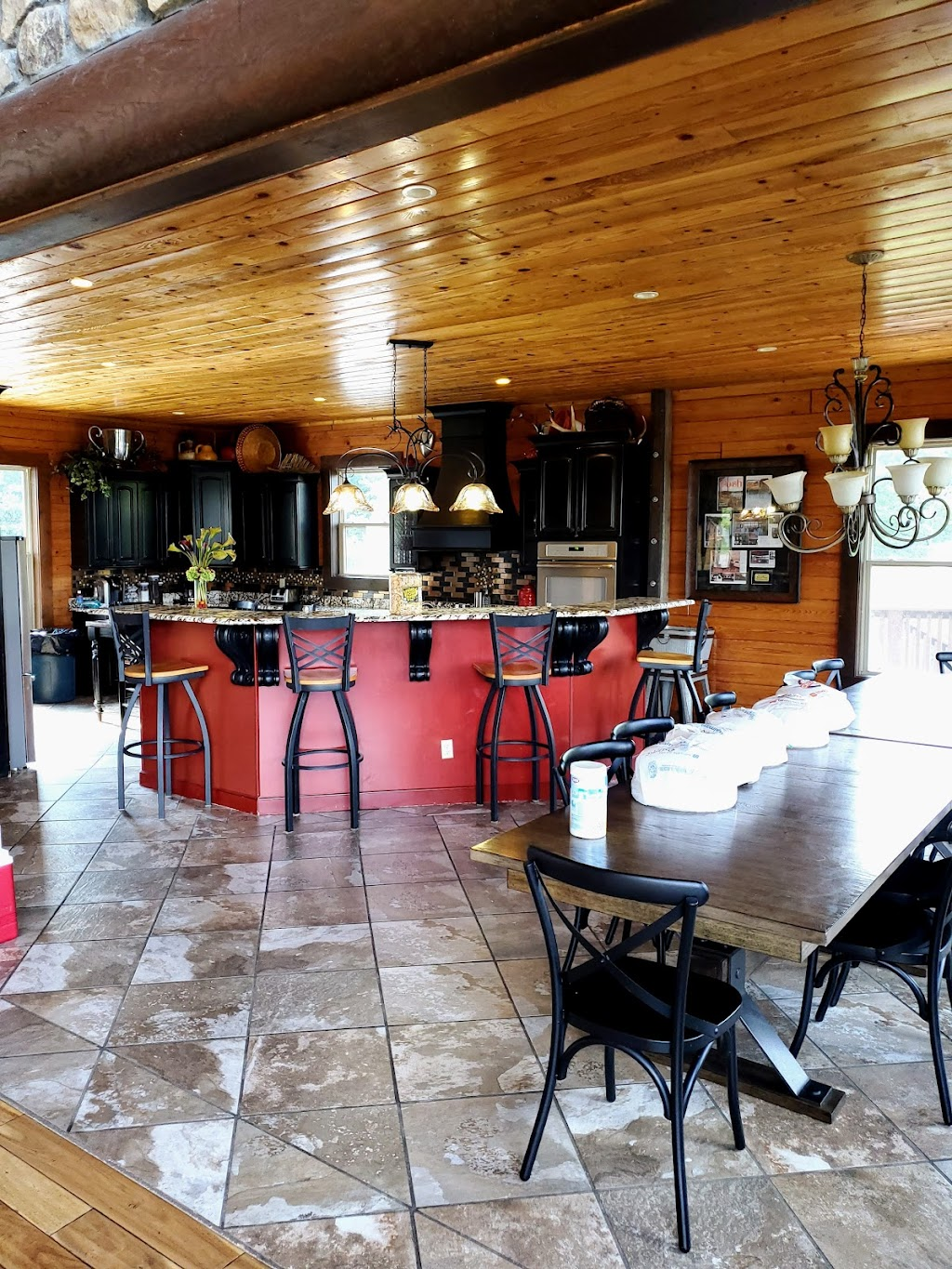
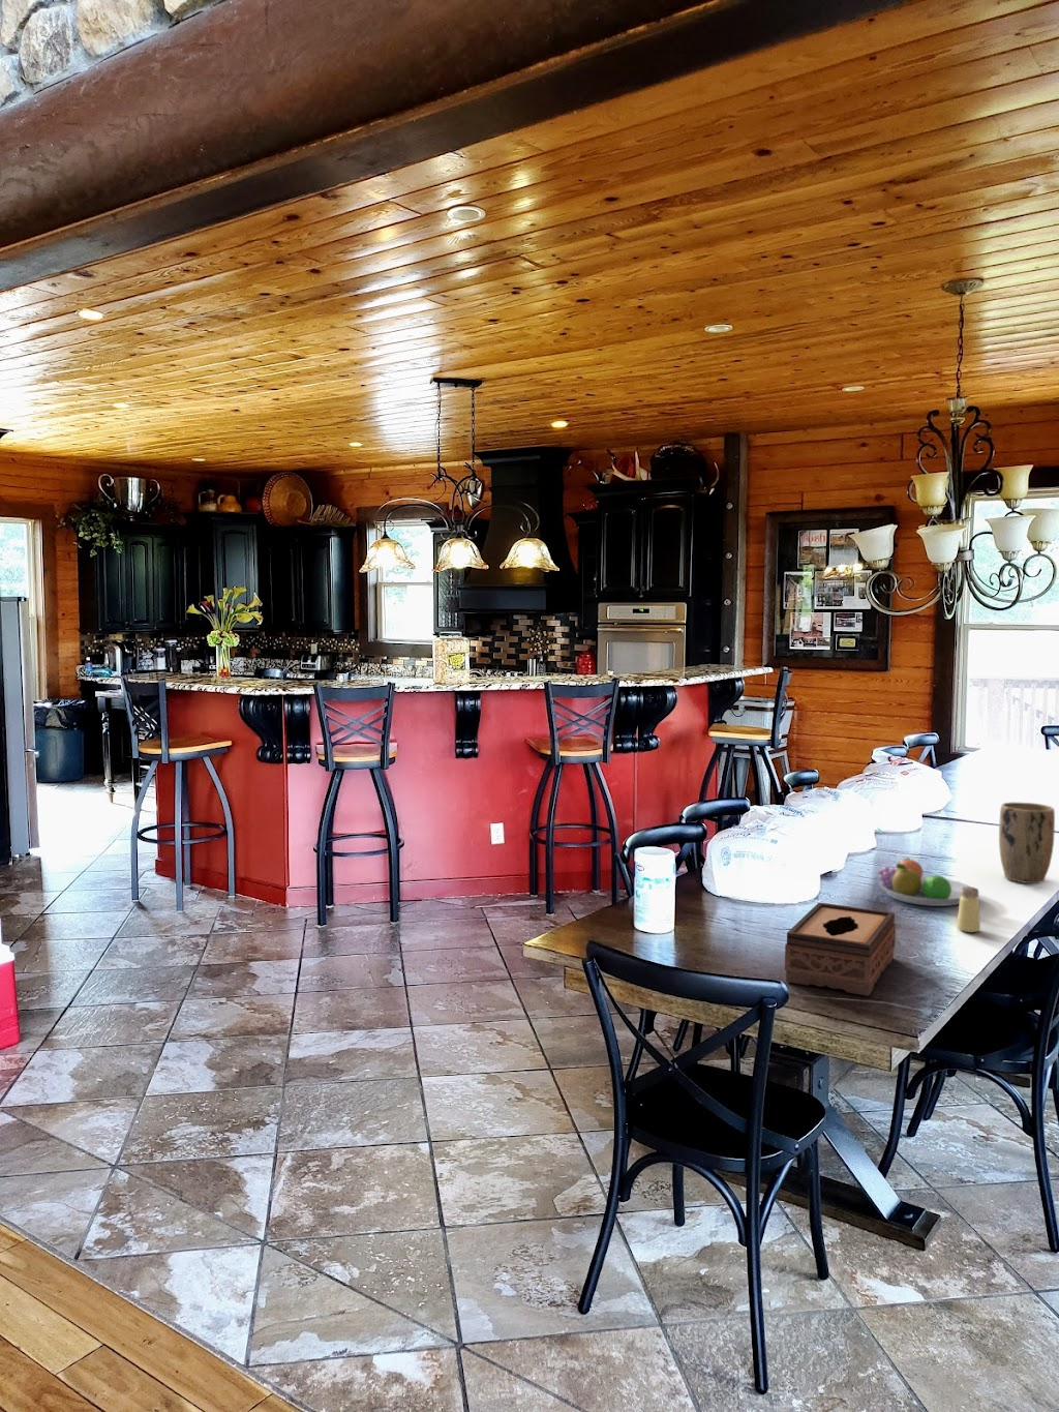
+ fruit bowl (926, 879)
+ saltshaker (969, 908)
+ tissue box (842, 946)
+ plant pot (1025, 842)
